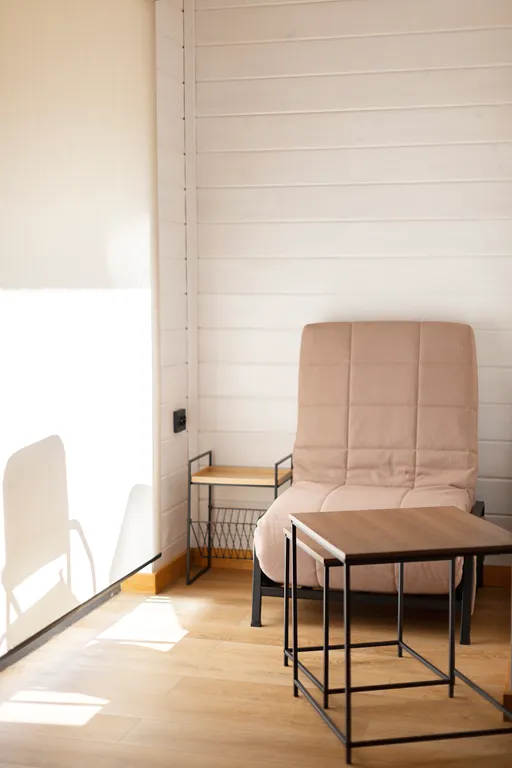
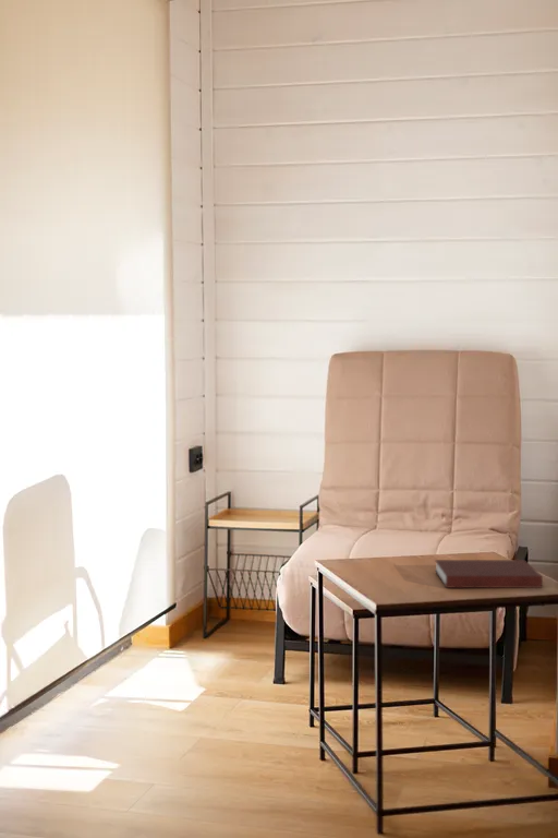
+ notebook (486, 573)
